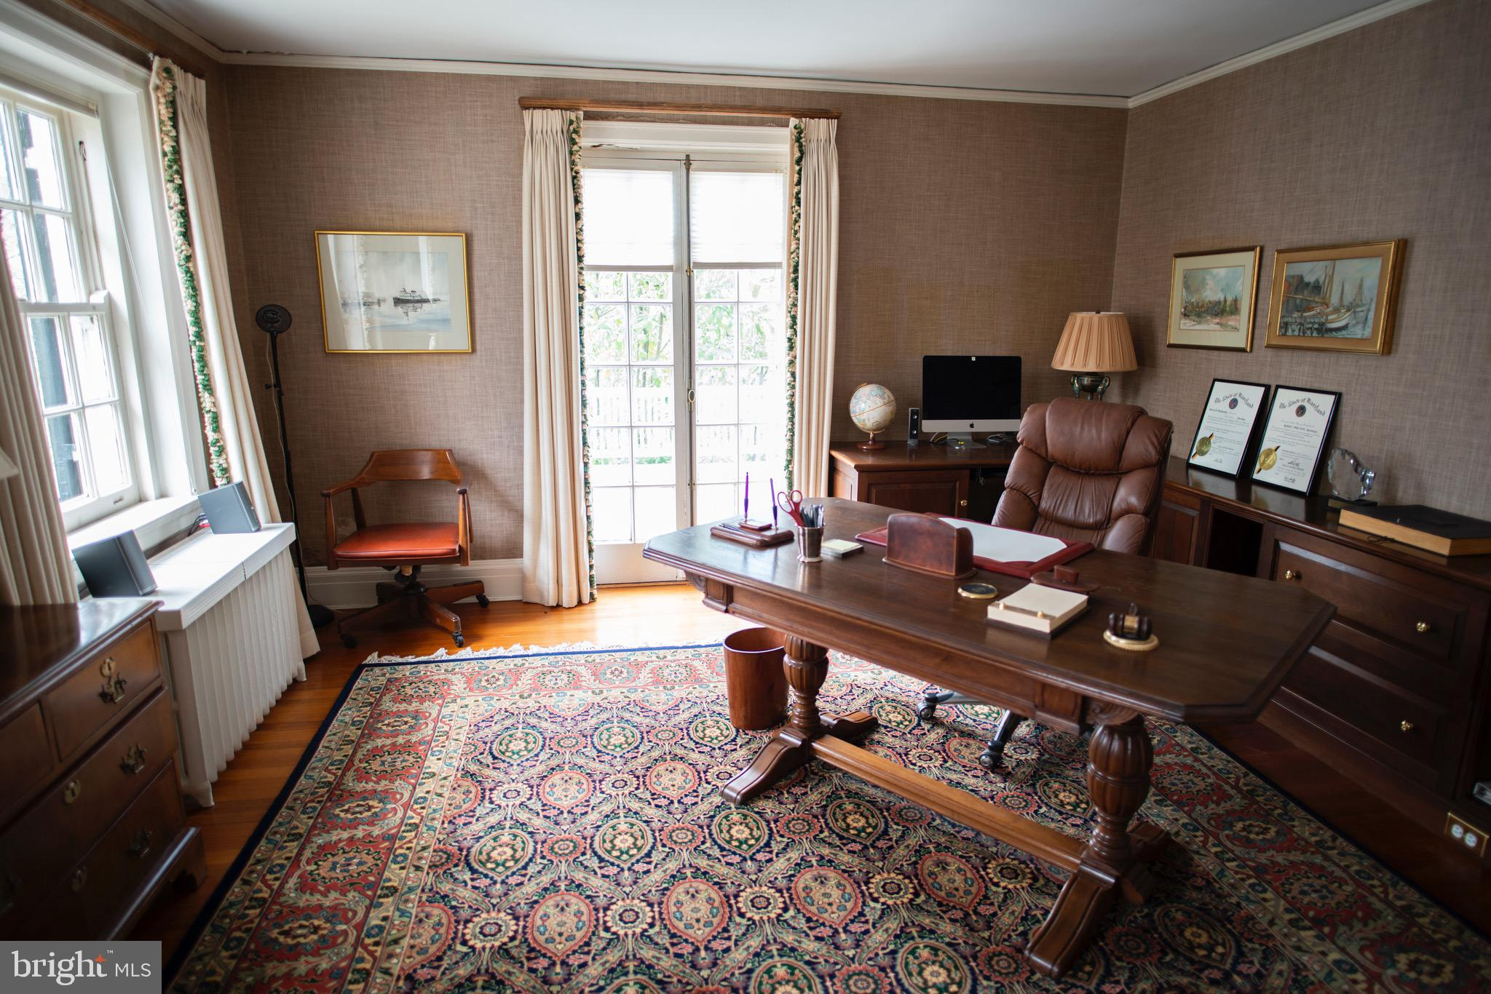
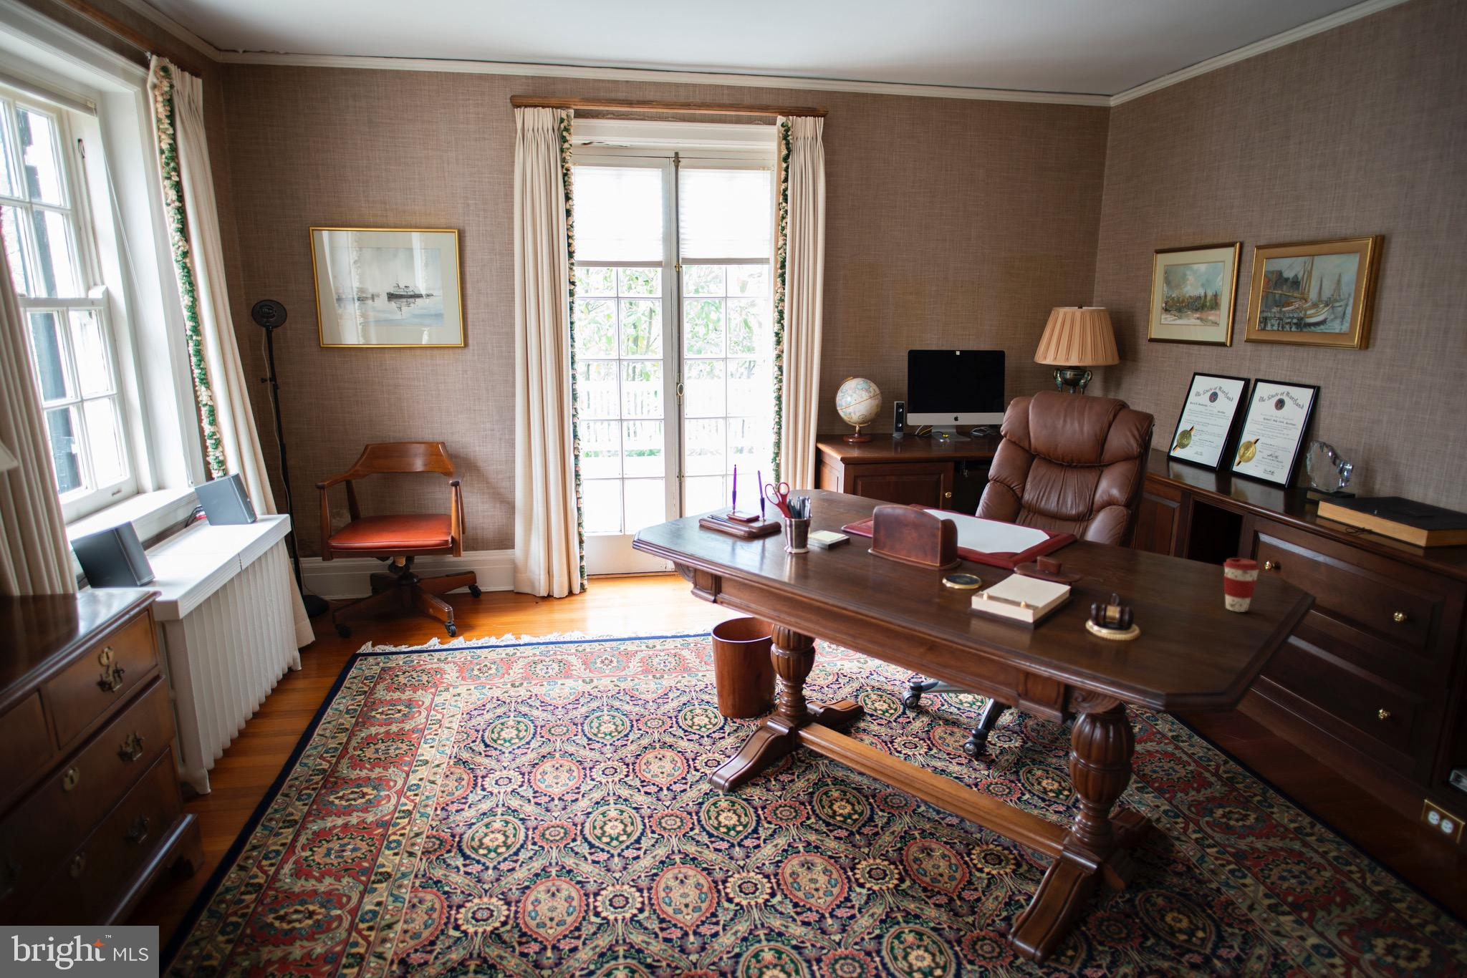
+ coffee cup (1239, 585)
